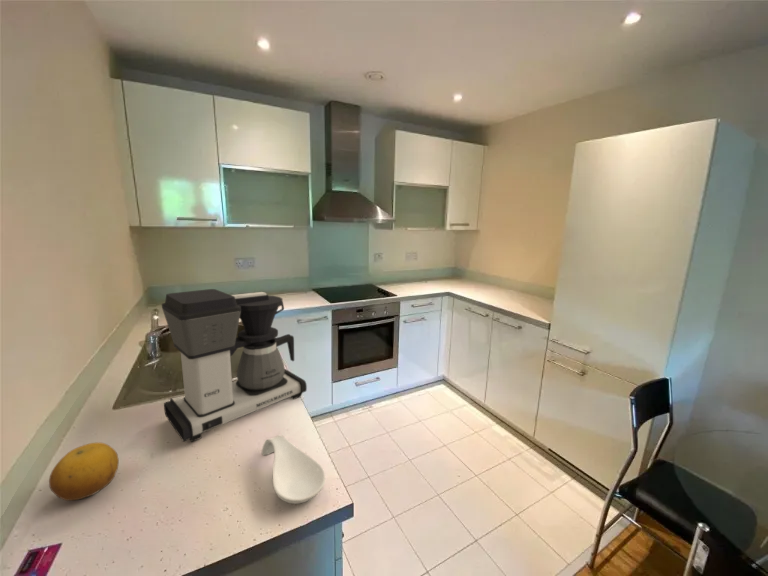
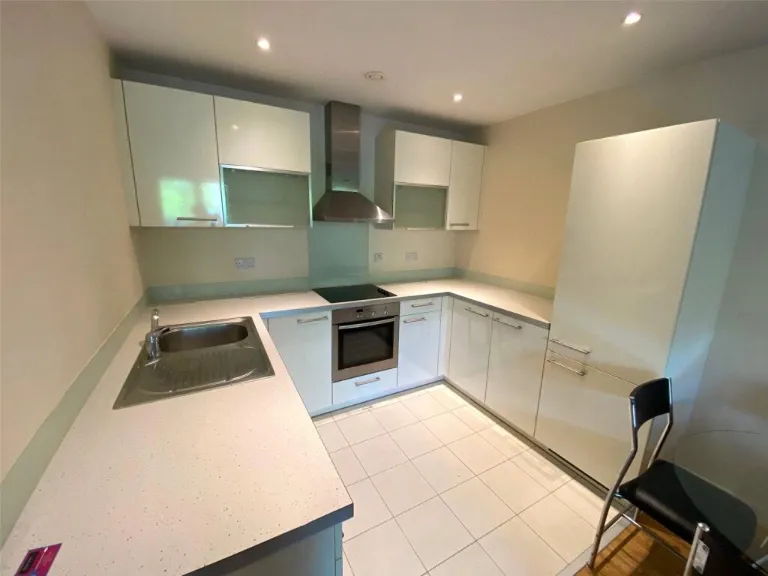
- spoon rest (288, 464)
- fruit (86, 470)
- coffee maker (237, 348)
